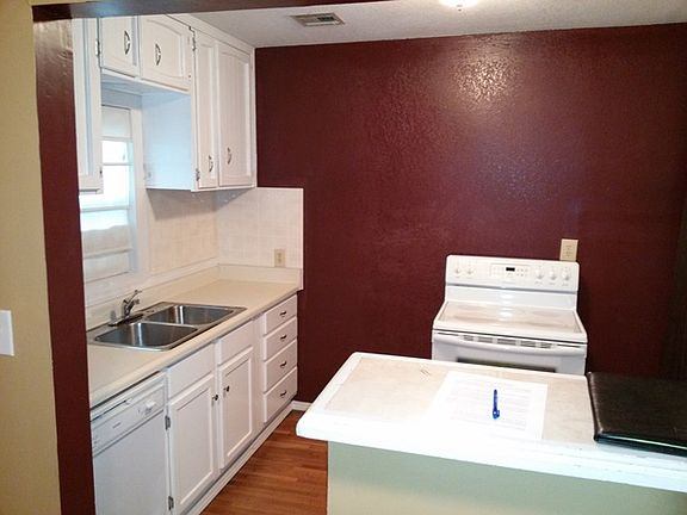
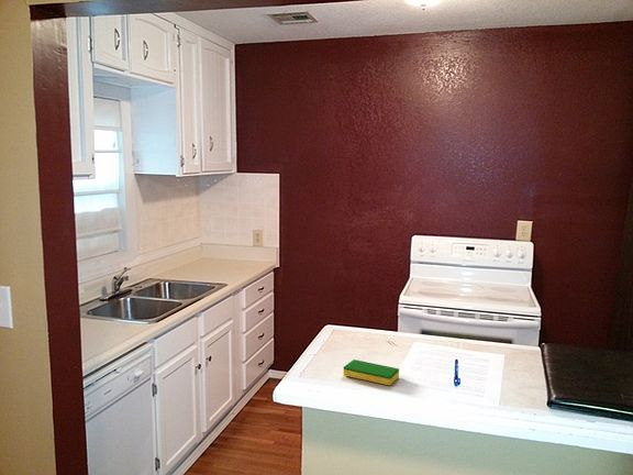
+ dish sponge (370, 372)
